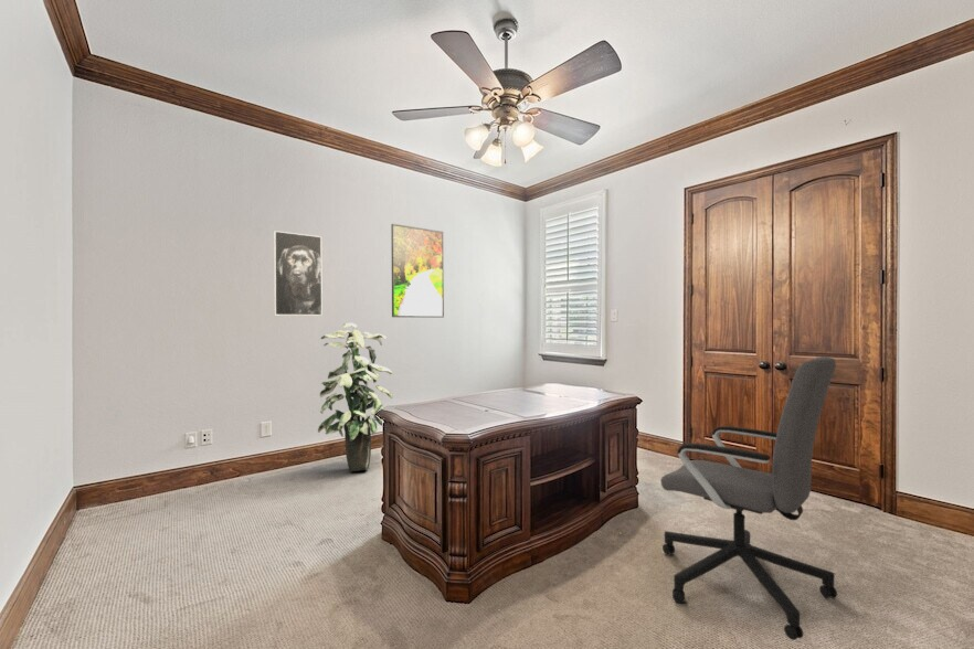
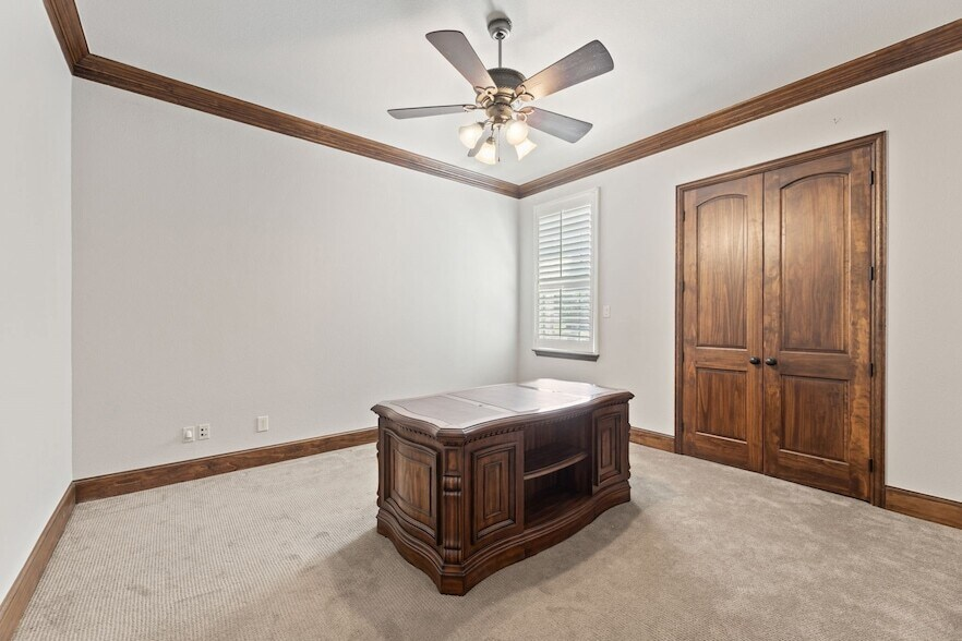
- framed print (298, 274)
- office chair (742, 470)
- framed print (419, 273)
- indoor plant (353, 395)
